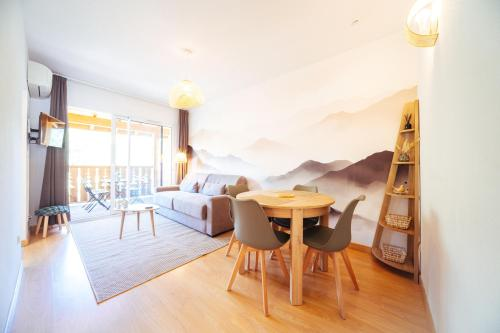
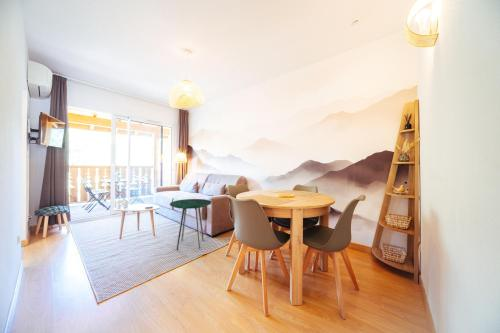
+ side table (197, 223)
